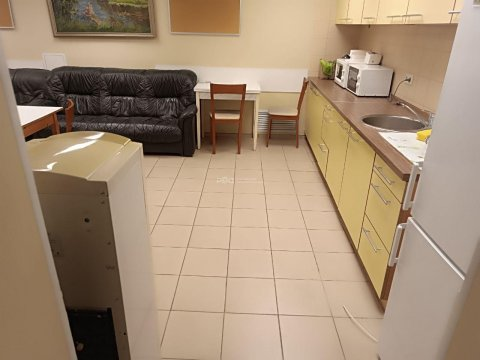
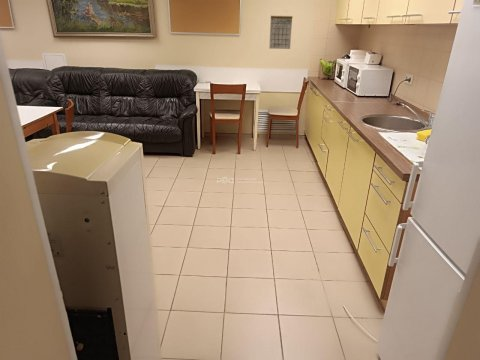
+ calendar (280, 28)
